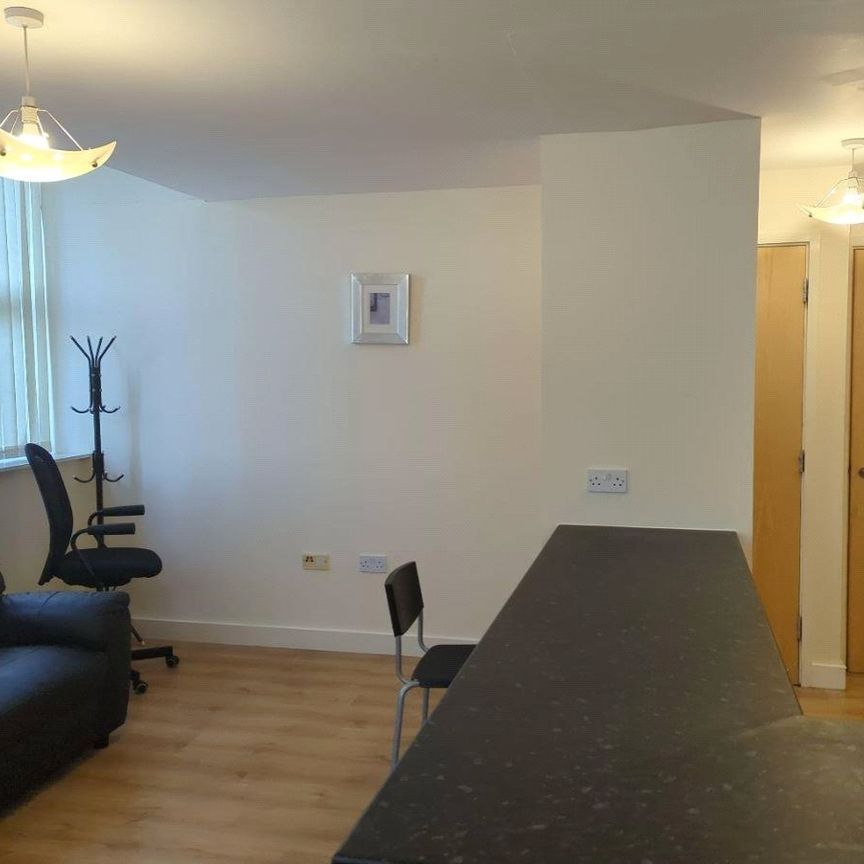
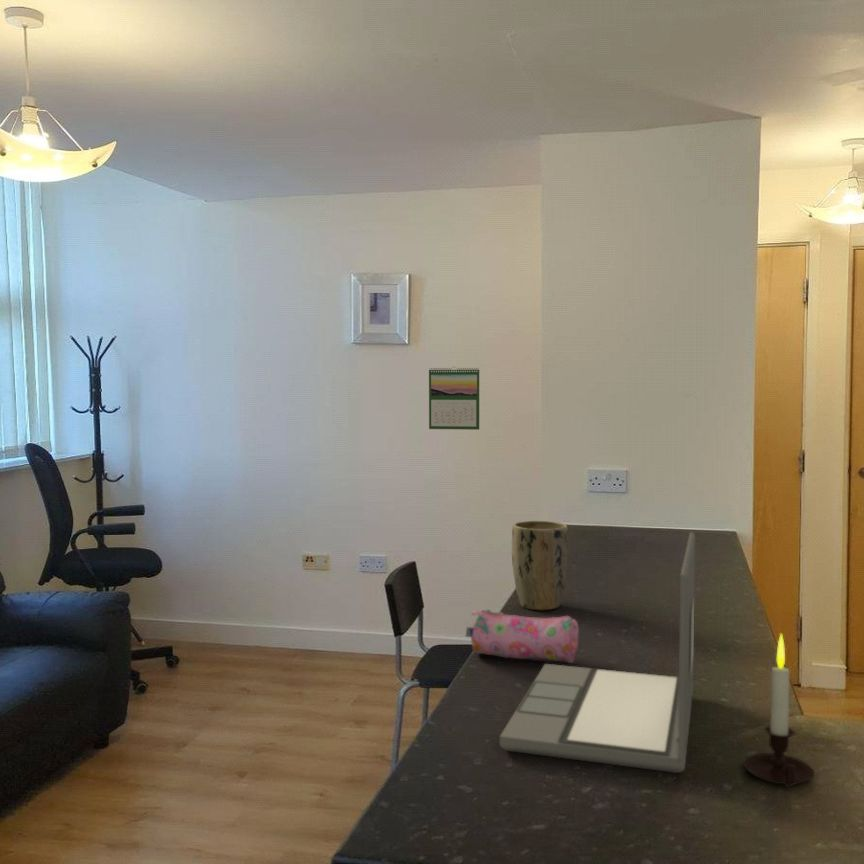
+ calendar (454, 398)
+ candle (782, 707)
+ laptop (605, 669)
+ plant pot (539, 565)
+ pencil case (523, 635)
